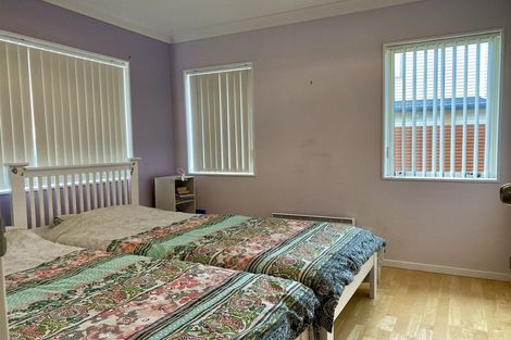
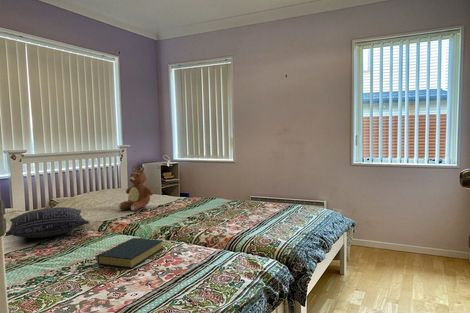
+ teddy bear (134, 187)
+ hardback book (132, 251)
+ pillow (47, 221)
